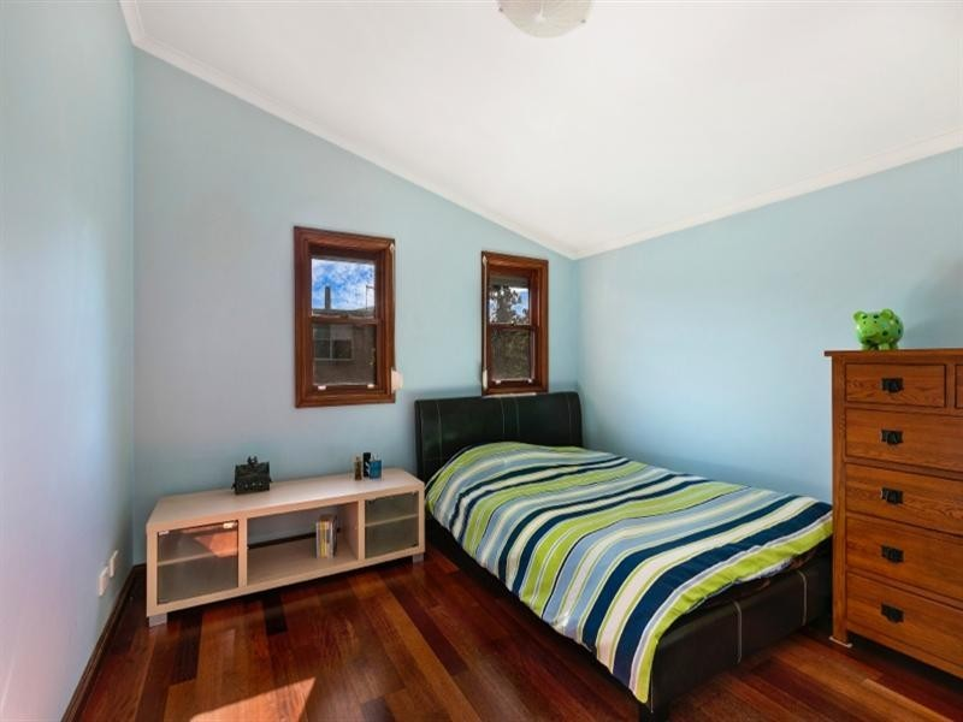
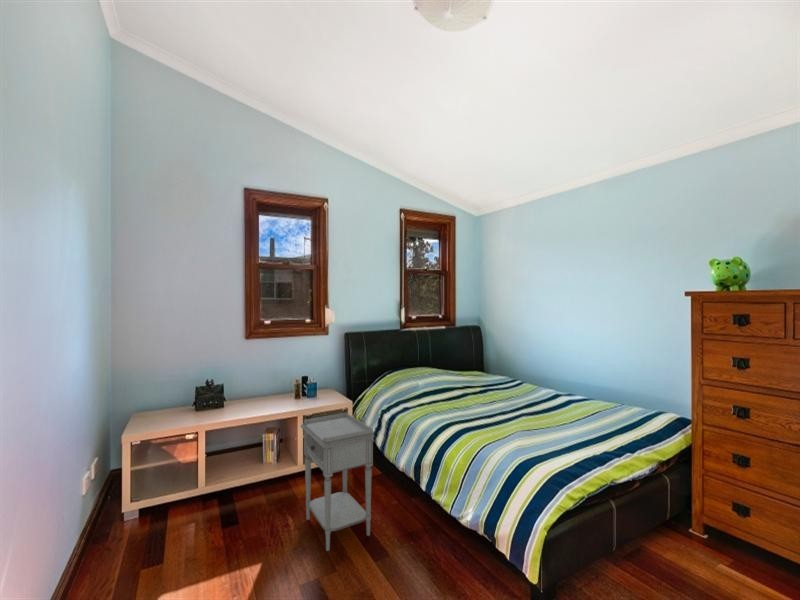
+ nightstand (334, 472)
